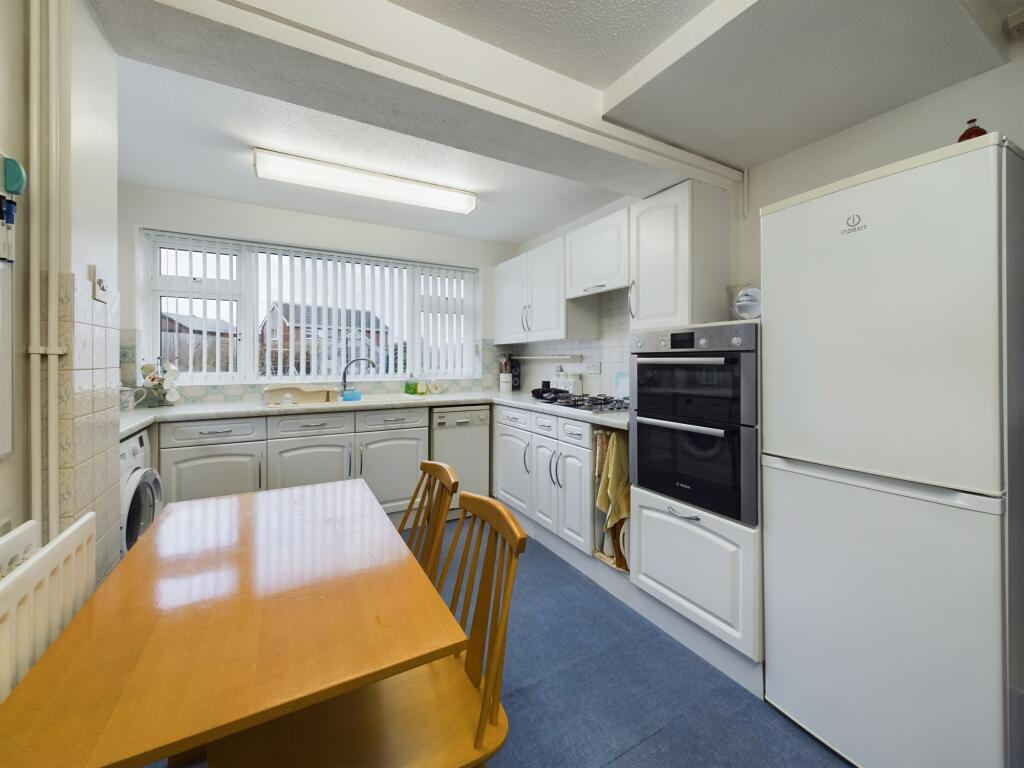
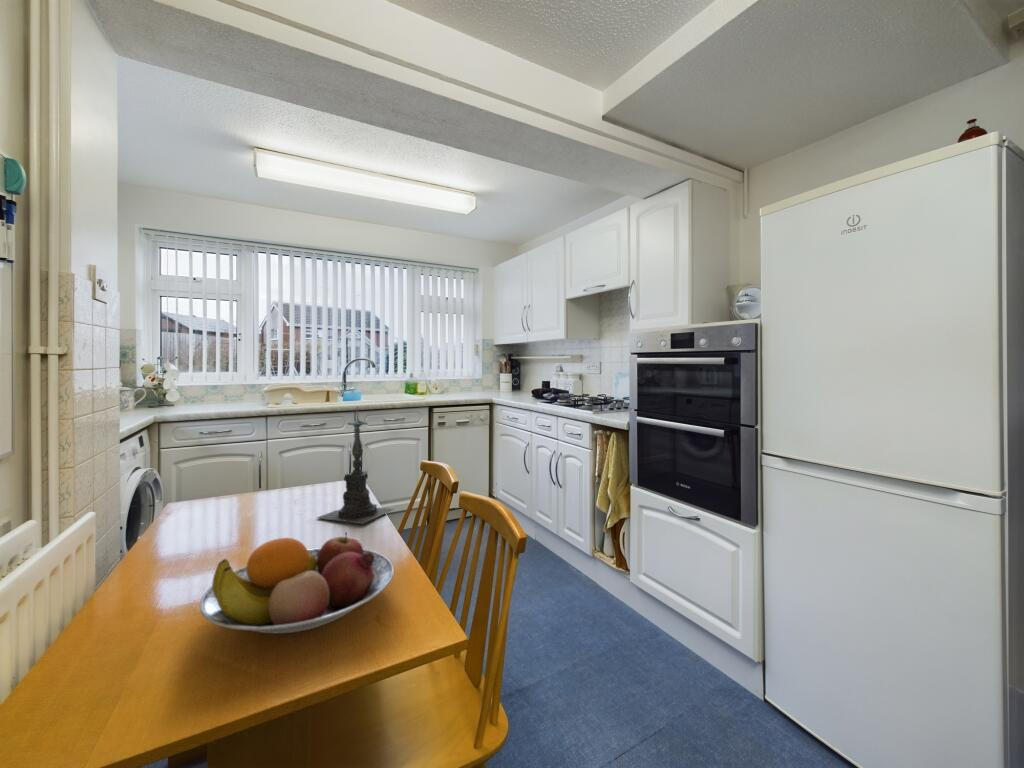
+ candle holder (356, 460)
+ fruit bowl (305, 572)
